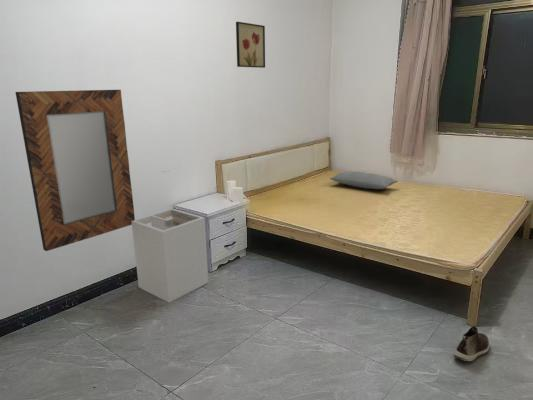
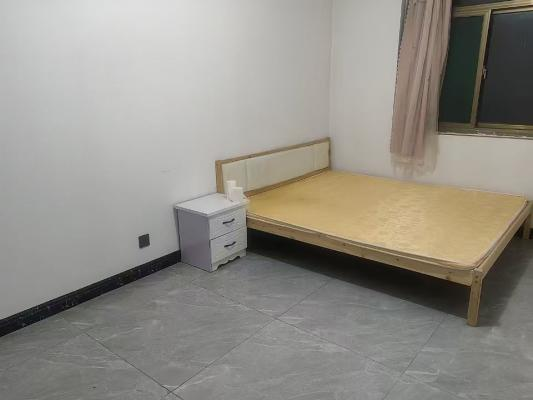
- shoe (474, 340)
- wall art (250, 45)
- home mirror (83, 166)
- pillow (362, 180)
- laundry hamper (171, 252)
